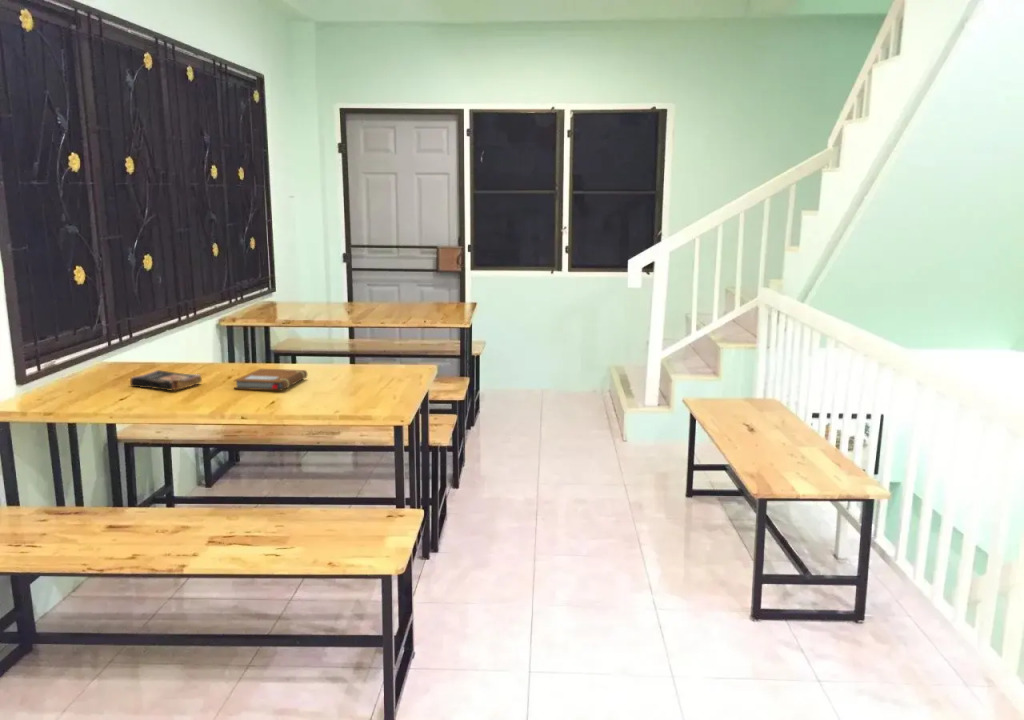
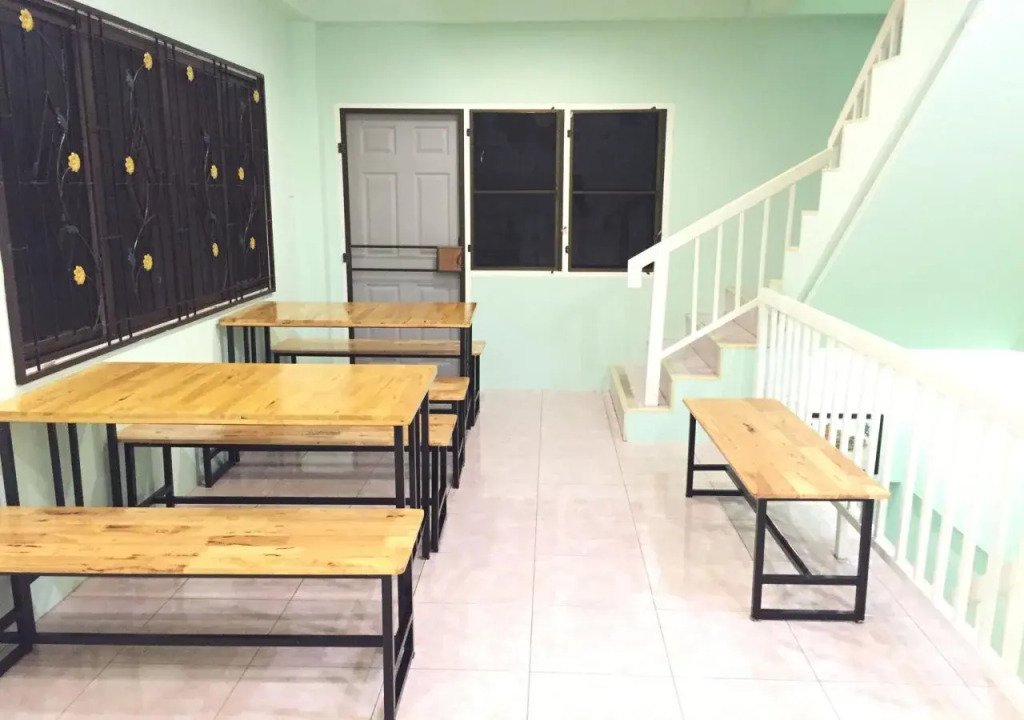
- book (166, 379)
- notebook (271, 379)
